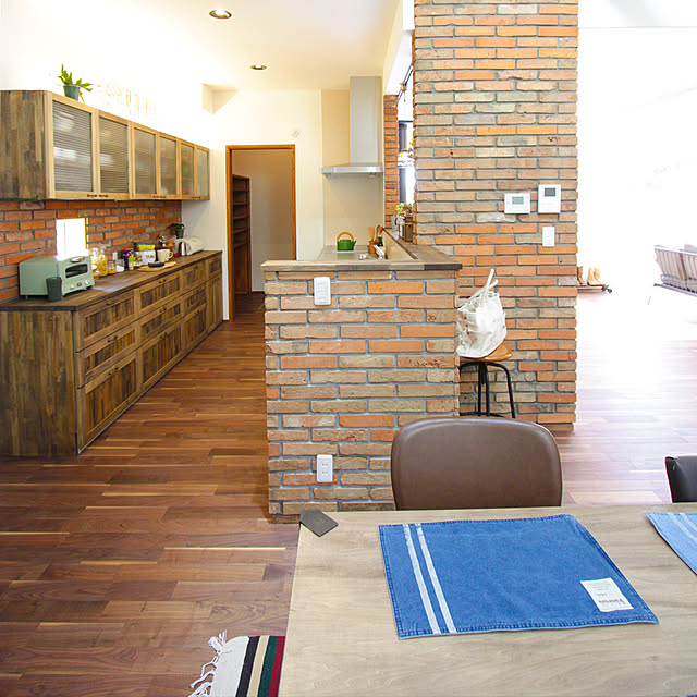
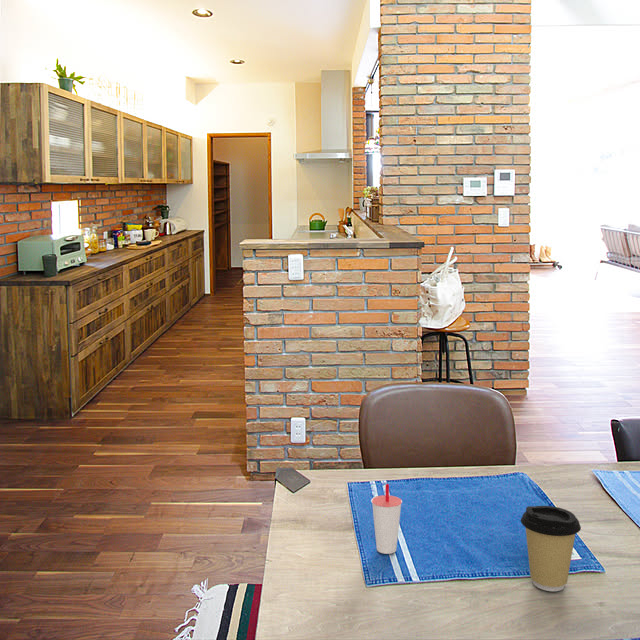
+ coffee cup (549, 547)
+ cup (386, 516)
